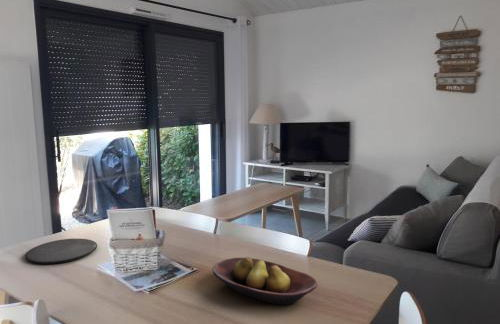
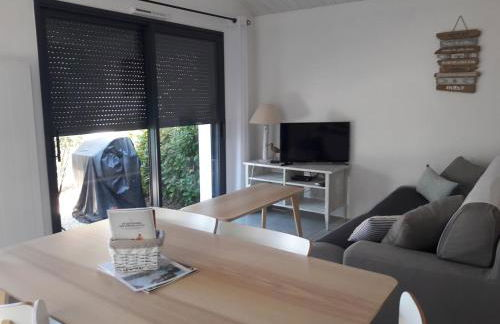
- plate (62, 250)
- fruit bowl (262, 276)
